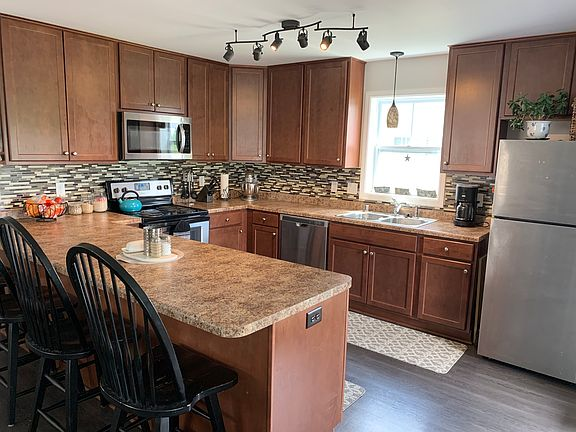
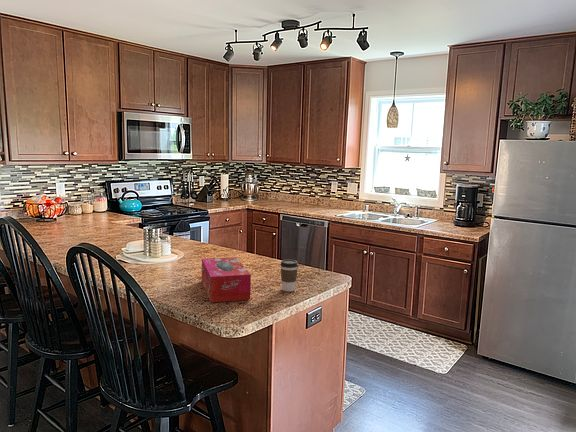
+ coffee cup (288, 275)
+ tissue box (224, 277)
